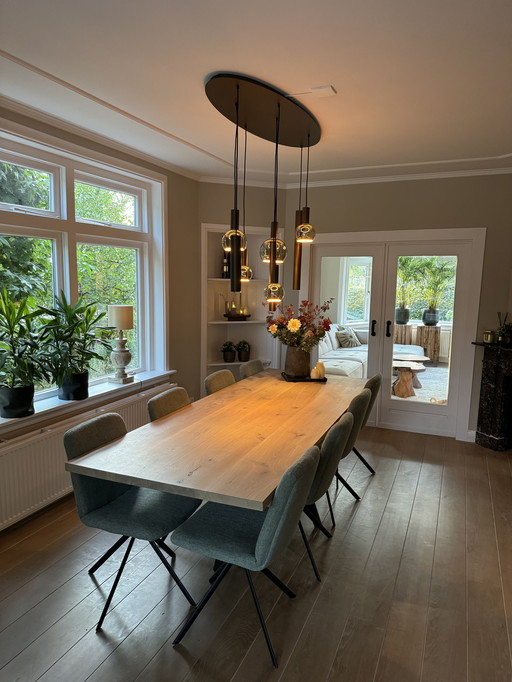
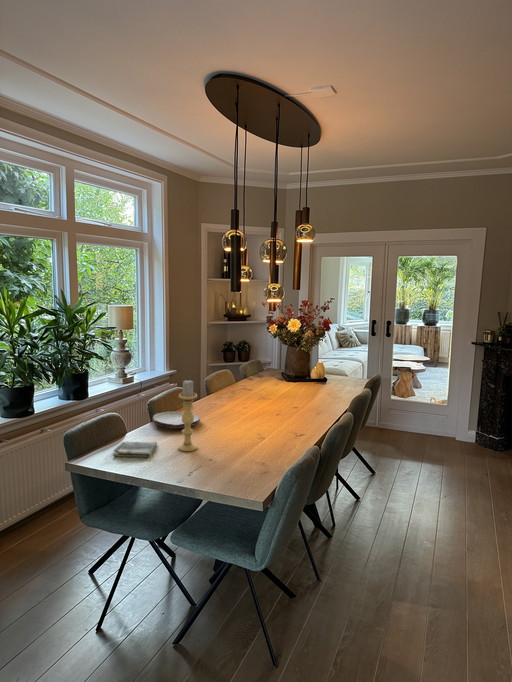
+ candle holder (187, 414)
+ dish towel (135, 447)
+ plate (176, 420)
